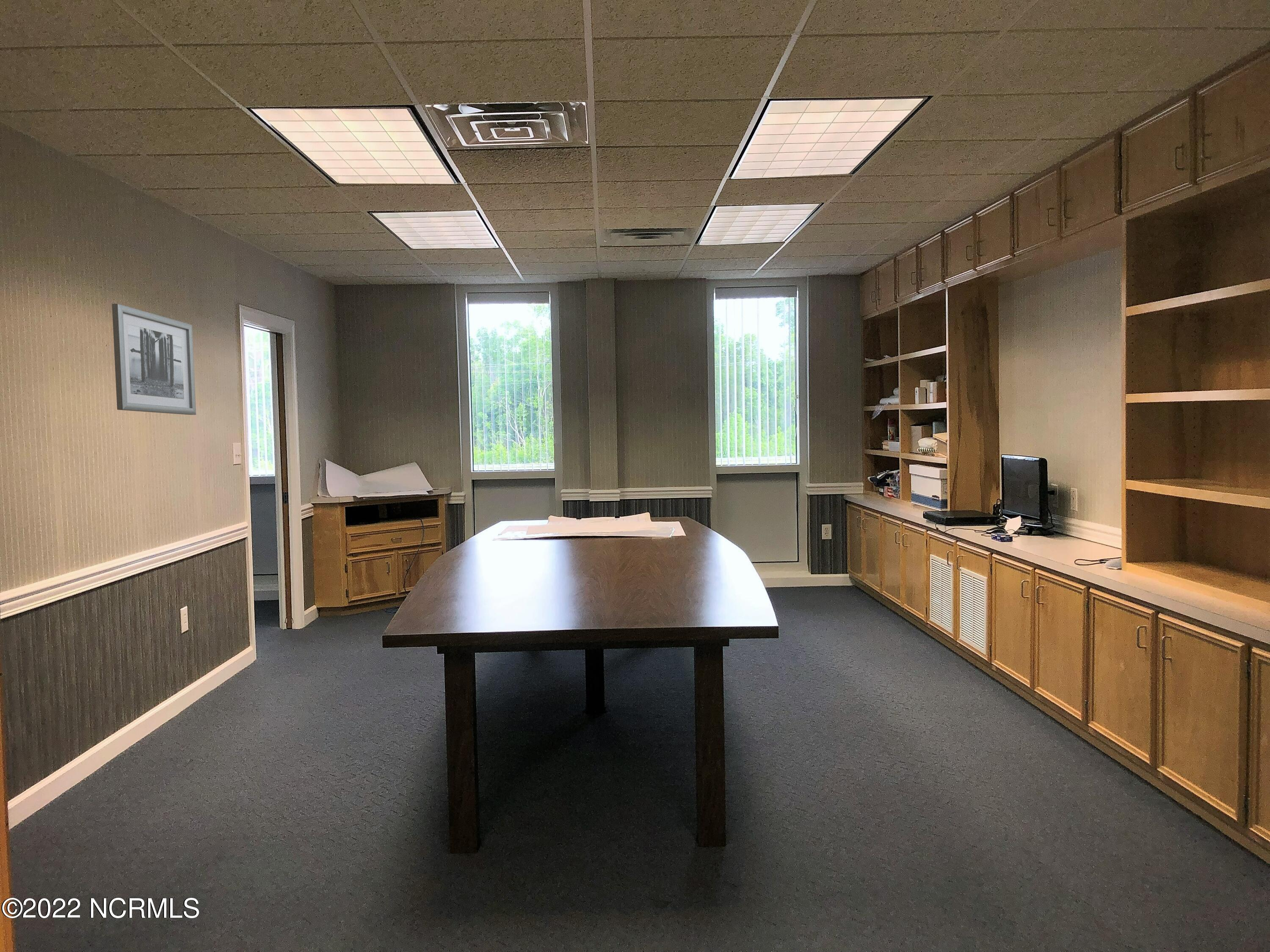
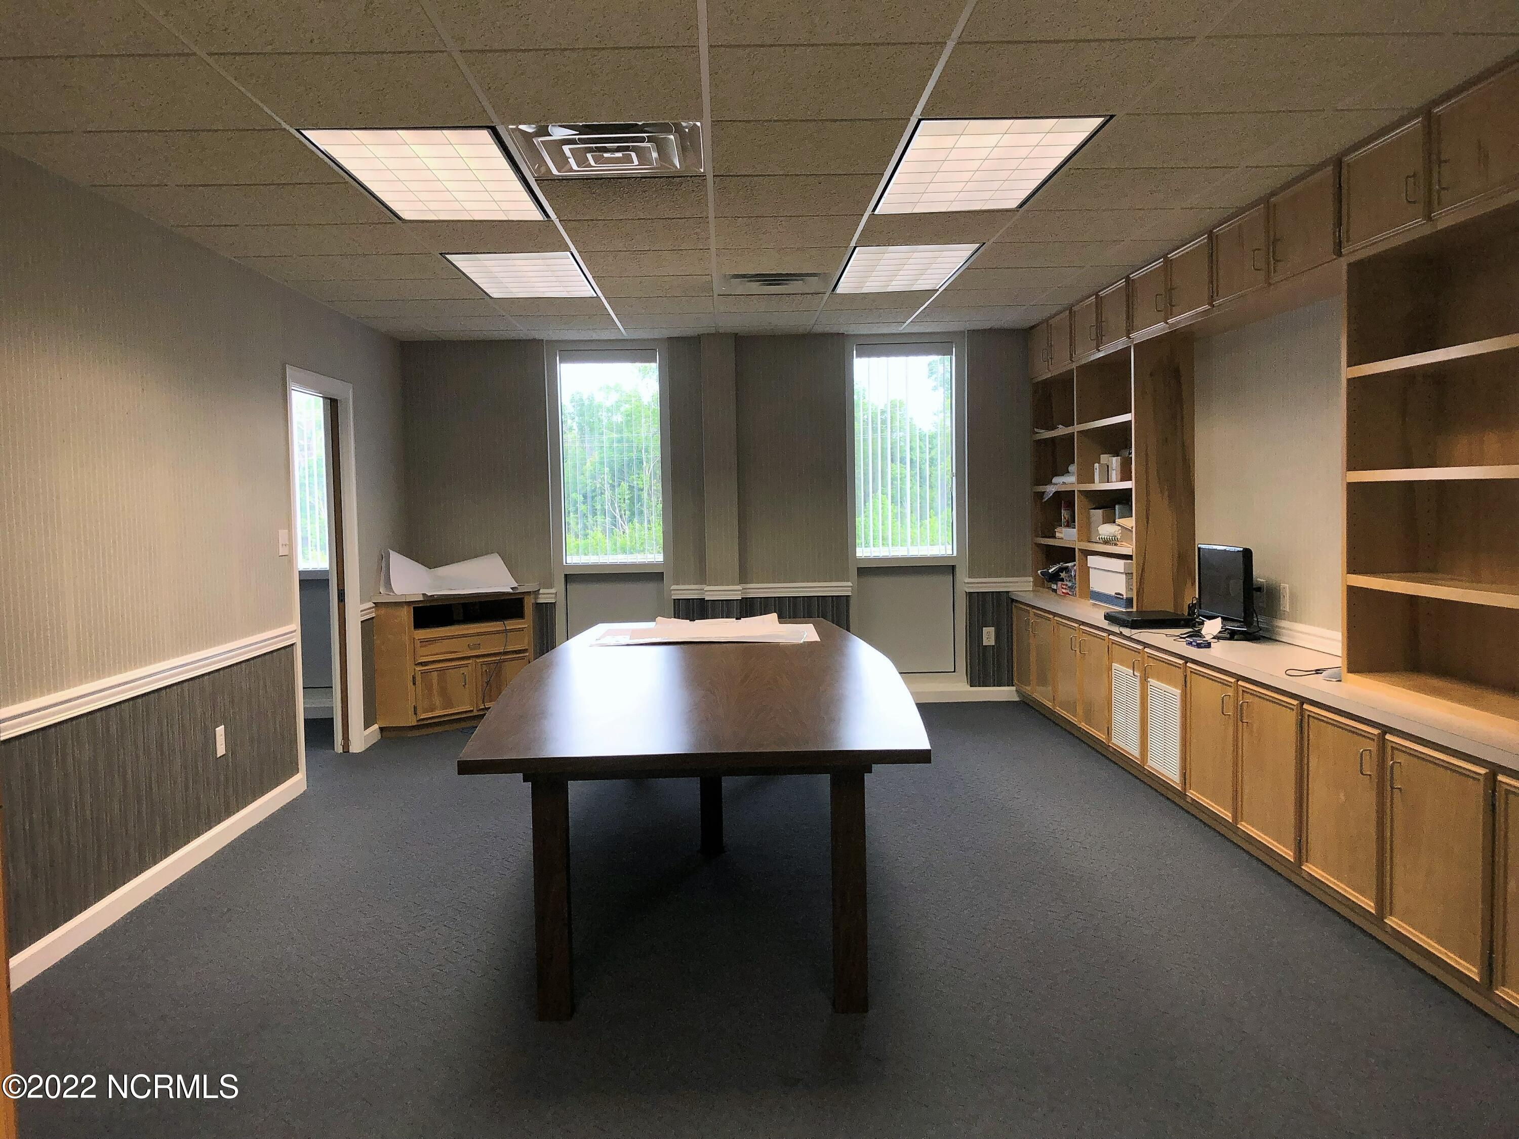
- wall art (157, 364)
